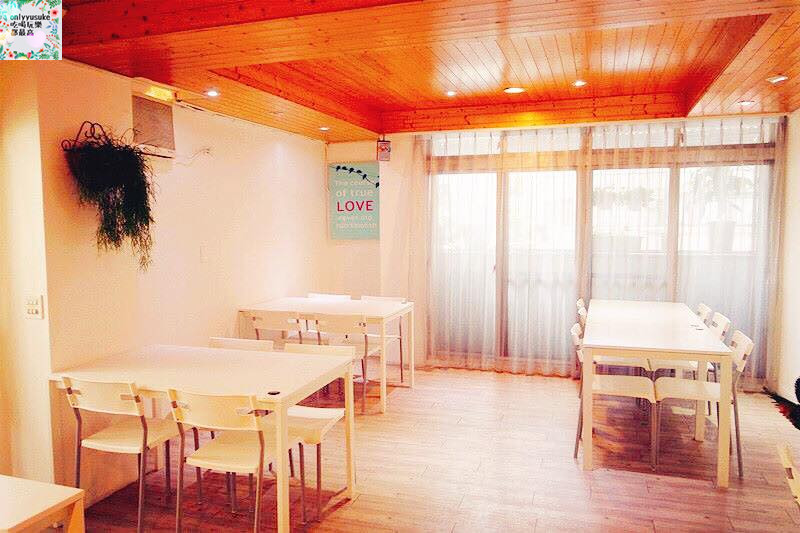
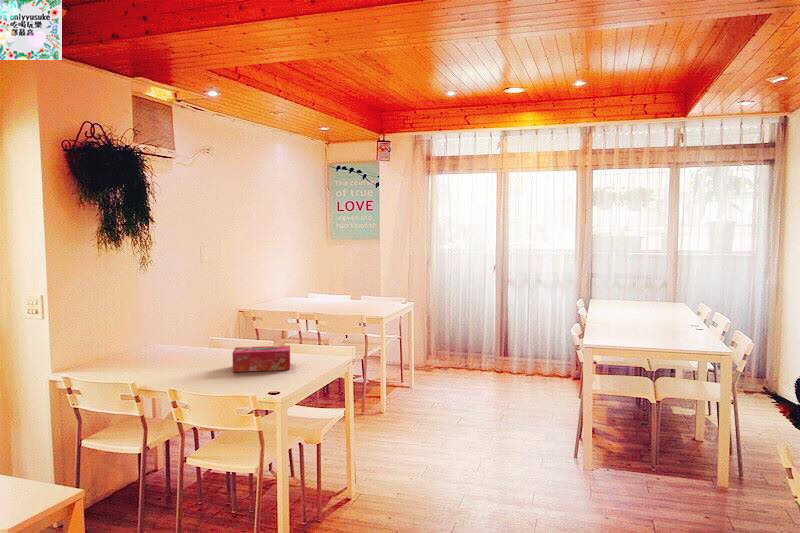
+ tissue box (262, 358)
